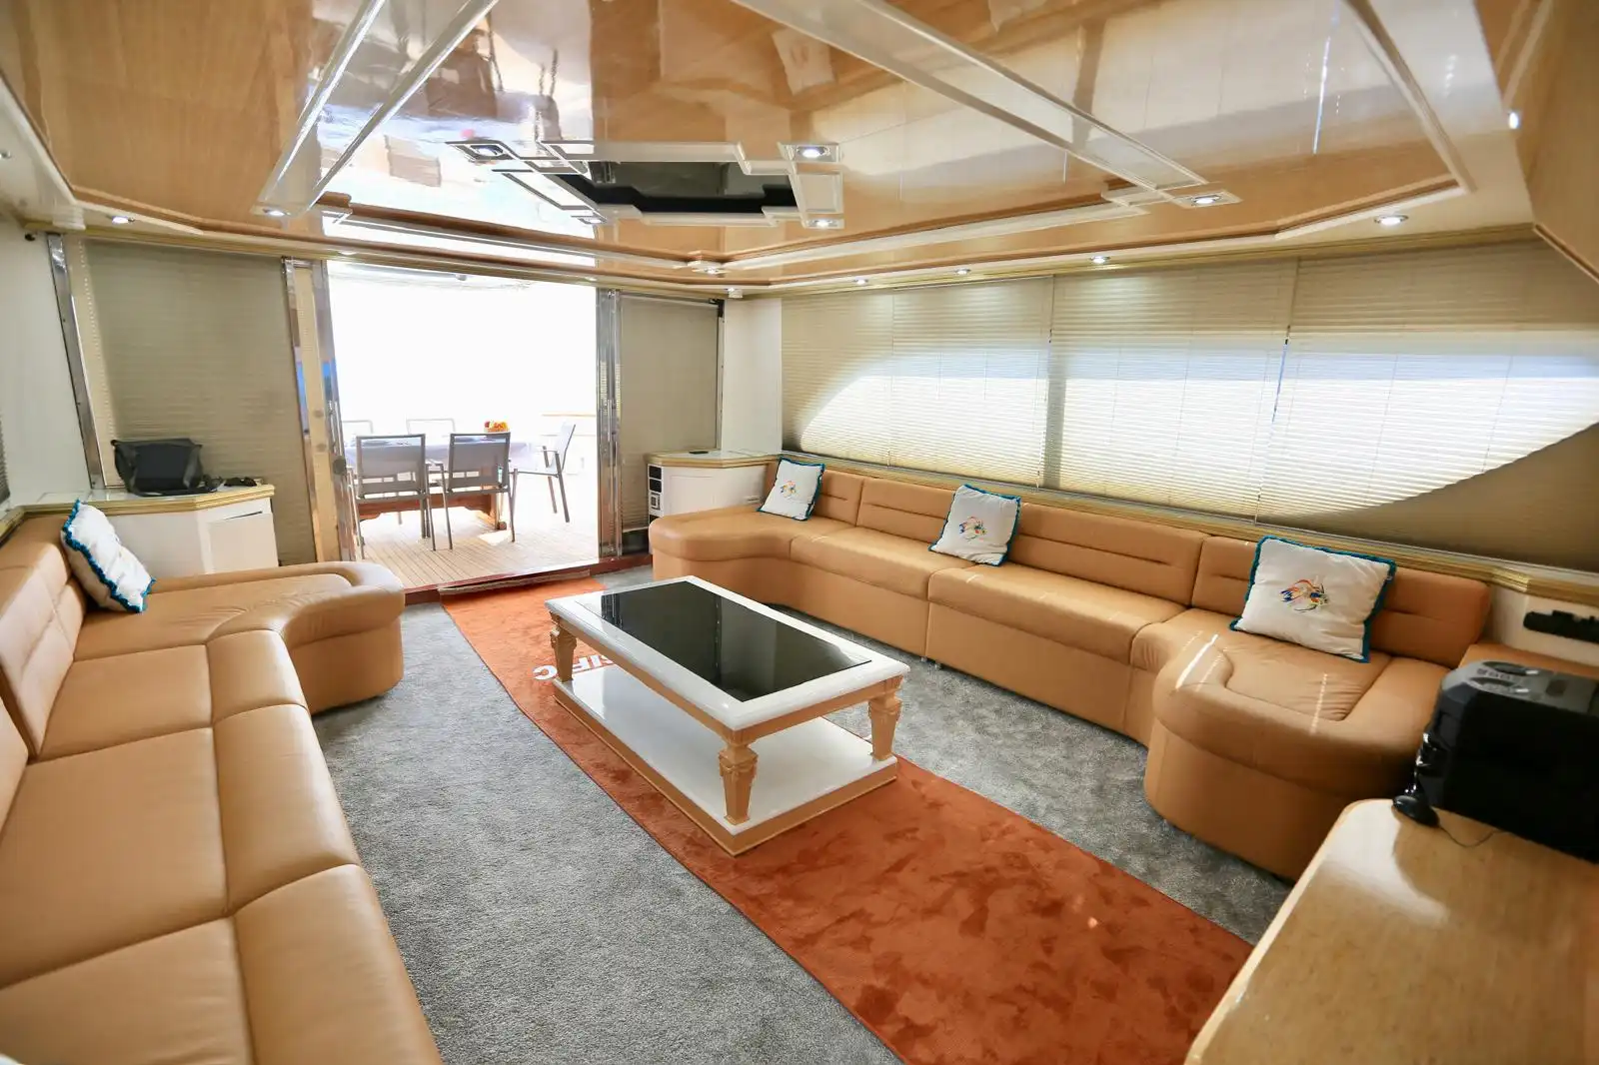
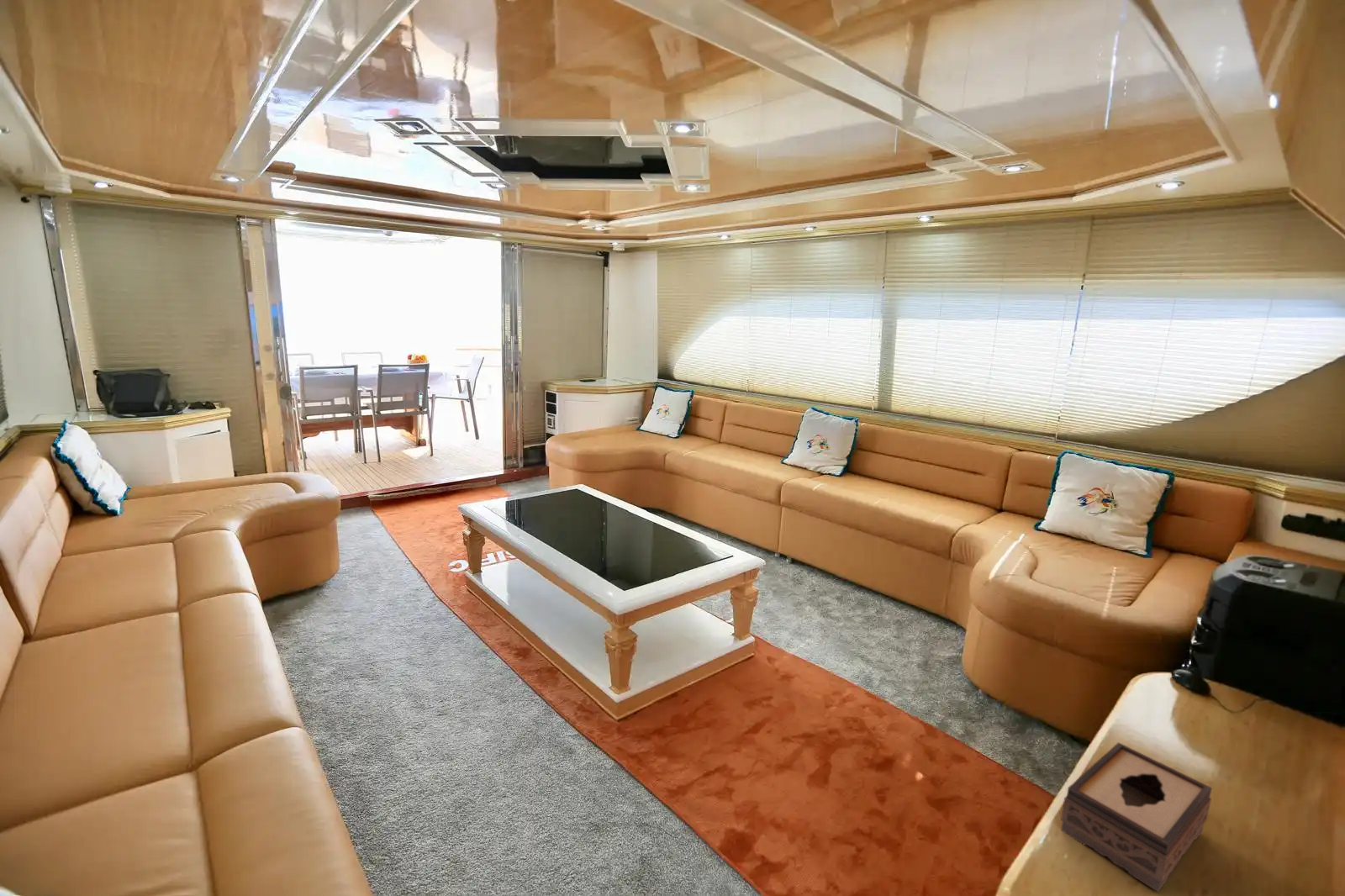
+ tissue box (1136, 809)
